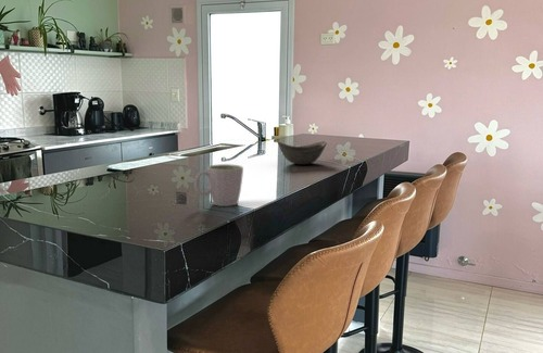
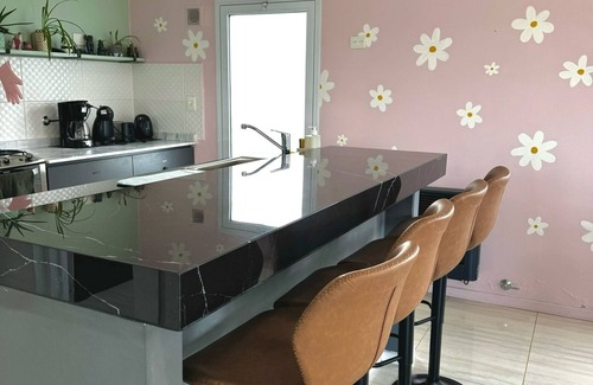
- mug (218, 185)
- bowl (301, 152)
